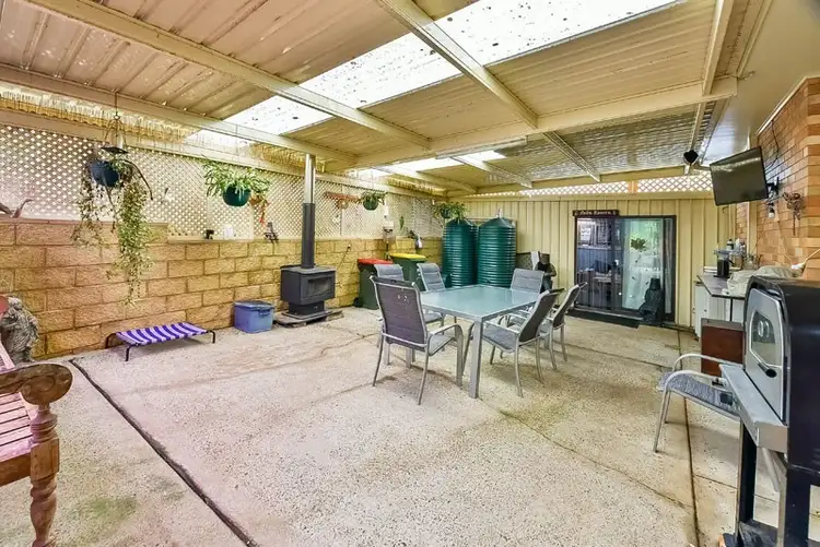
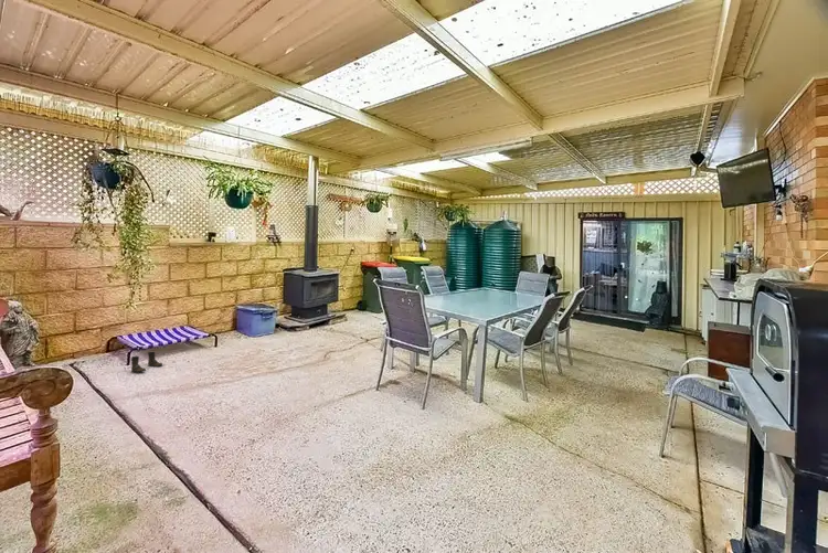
+ boots (148, 361)
